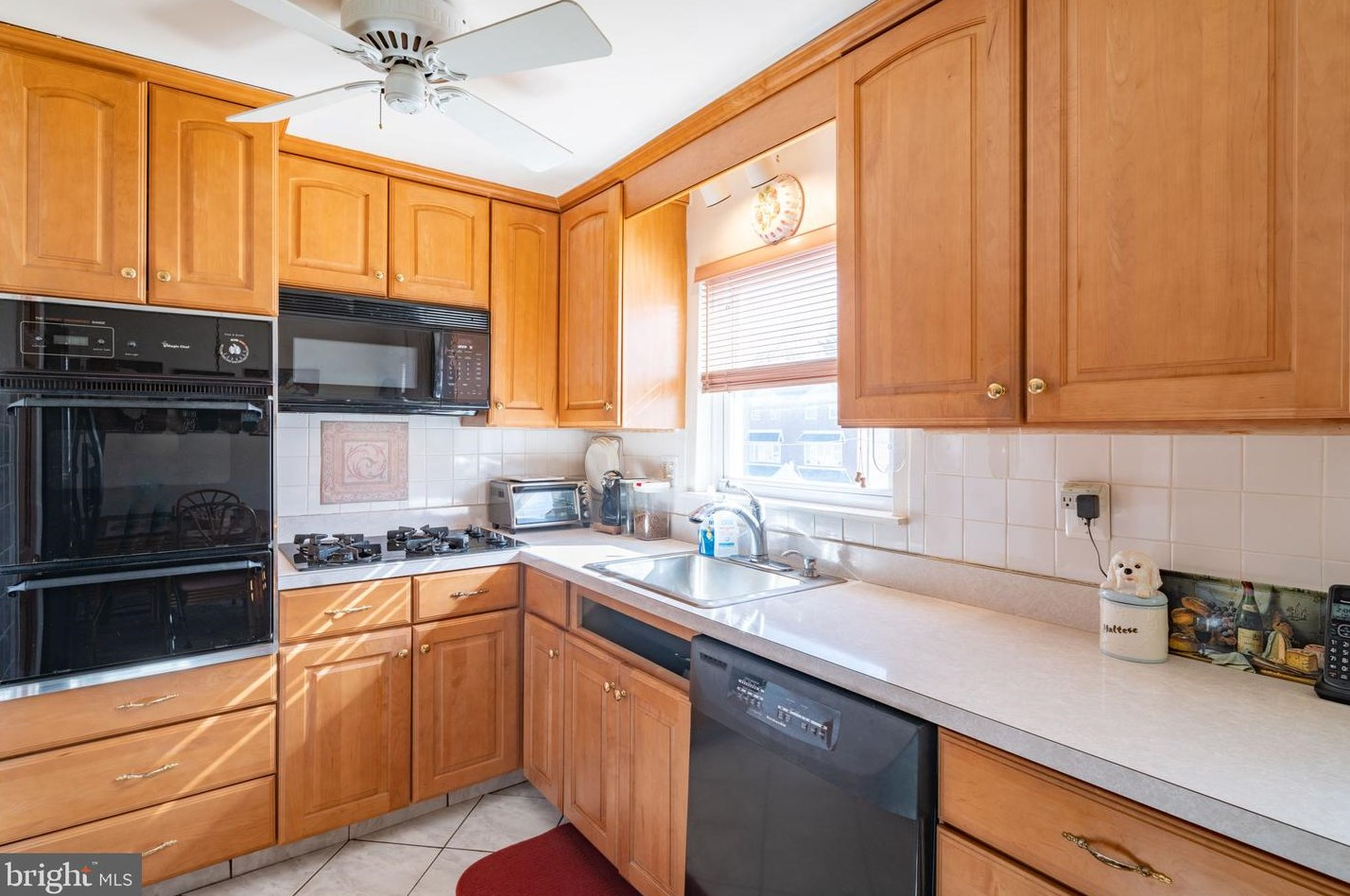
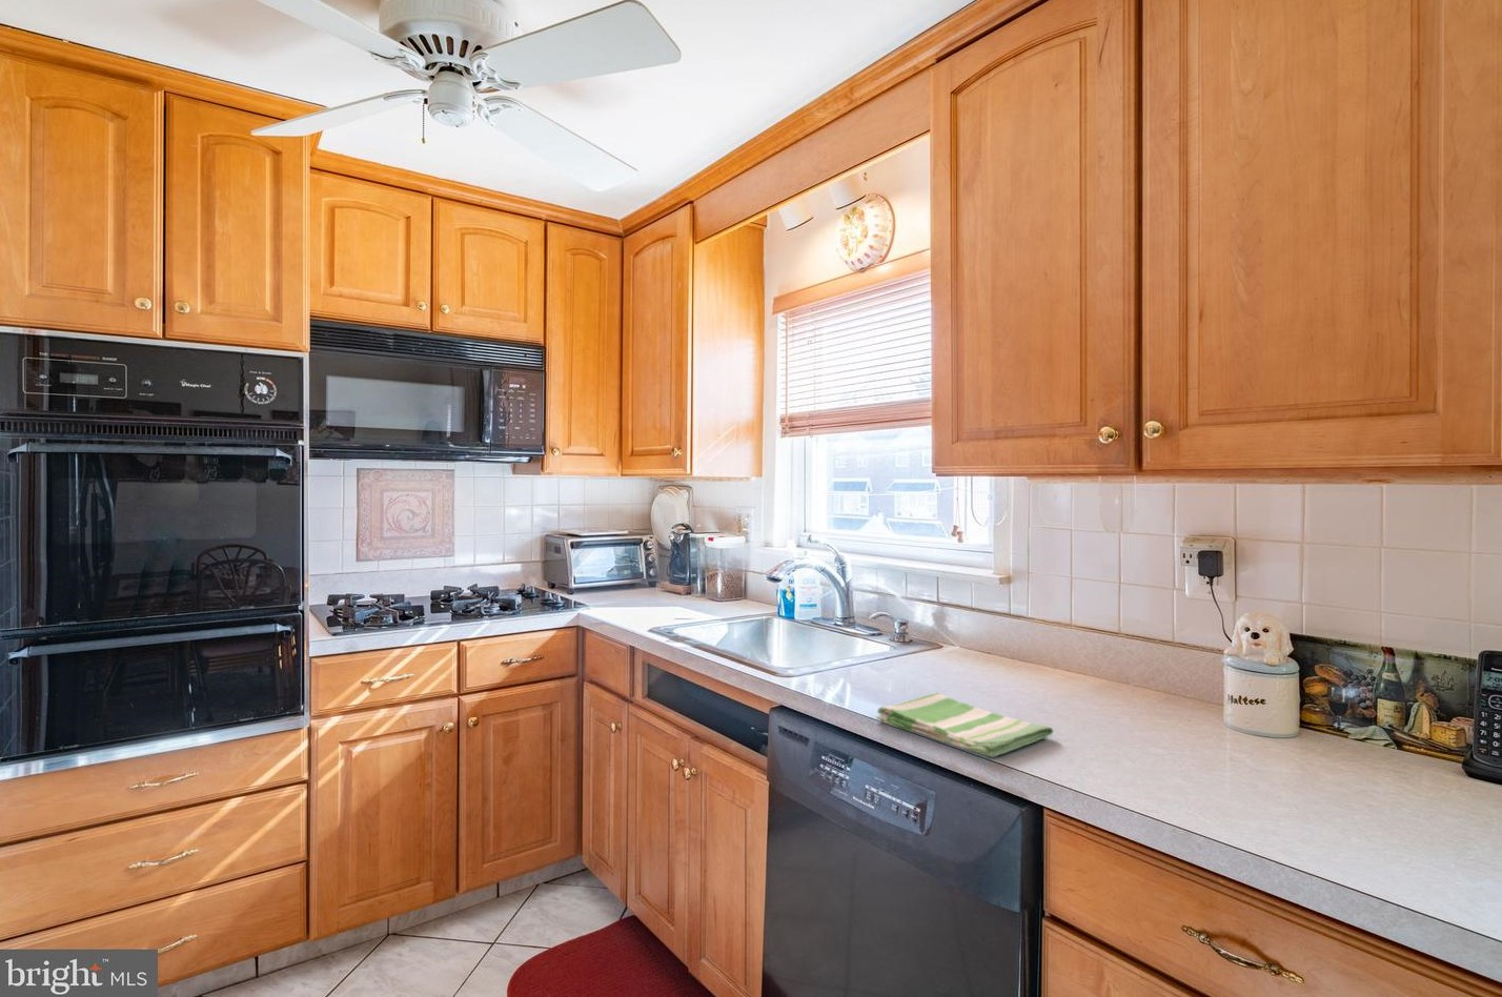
+ dish towel (960, 720)
